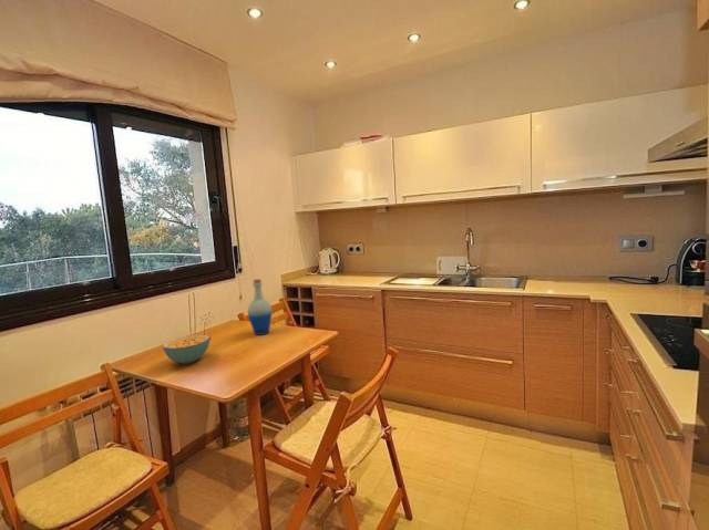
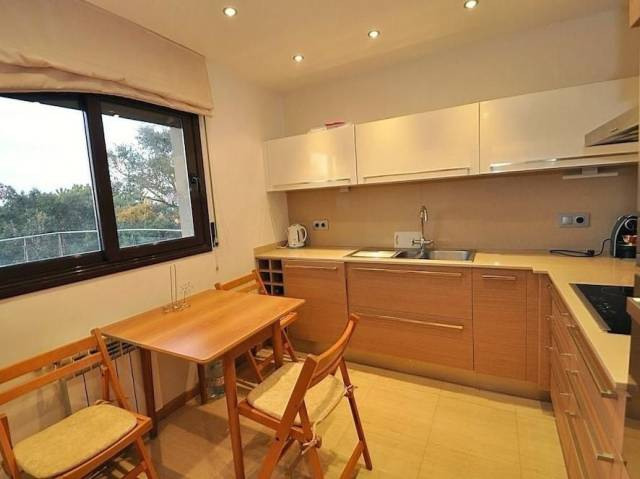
- bottle (259, 305)
- cereal bowl (187, 351)
